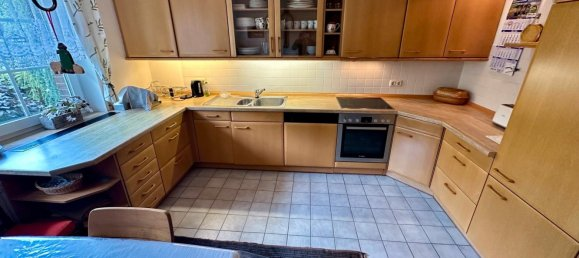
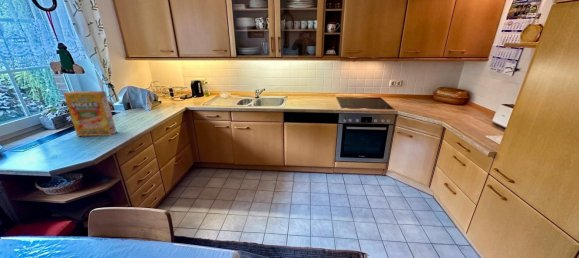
+ cereal box (91, 113)
